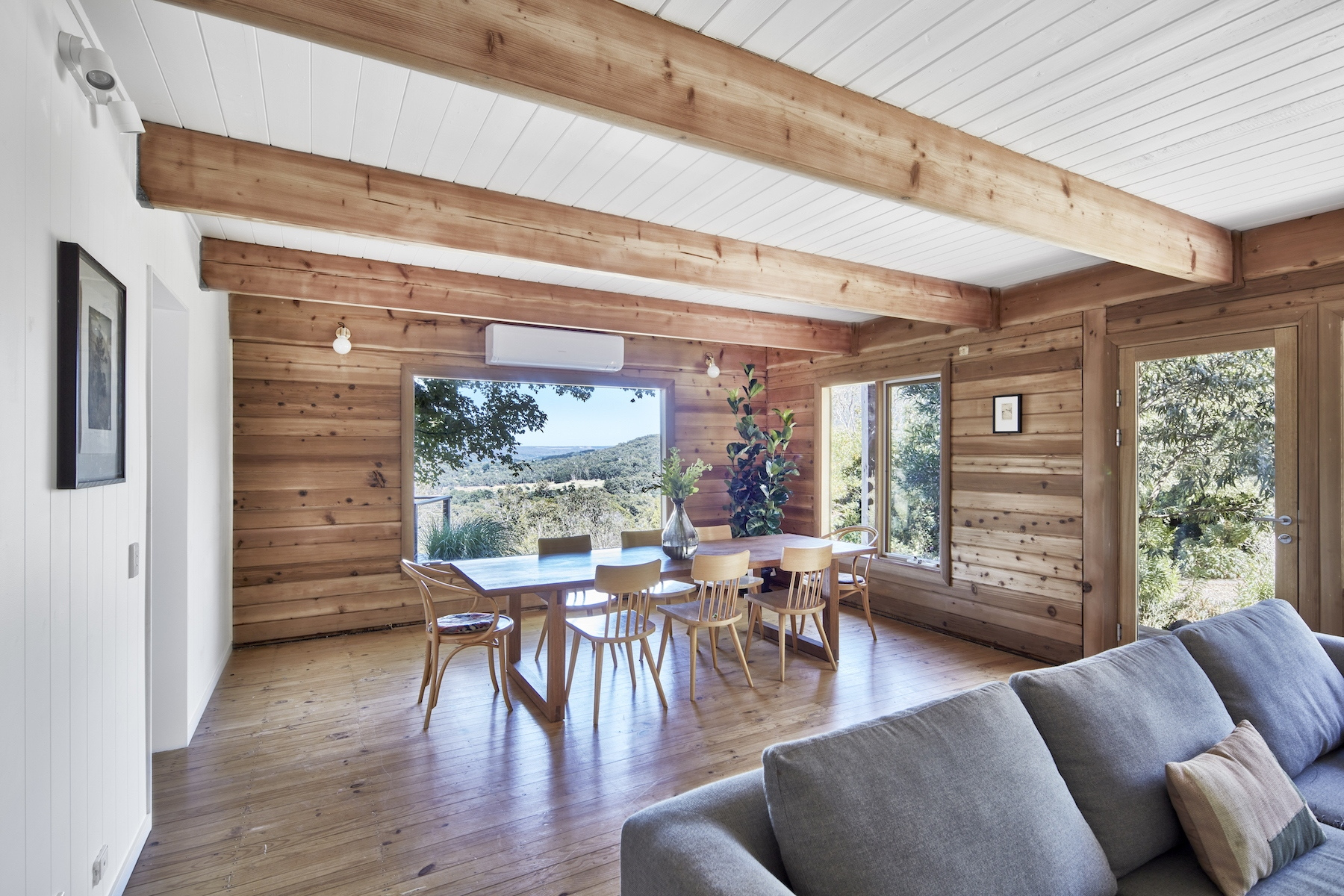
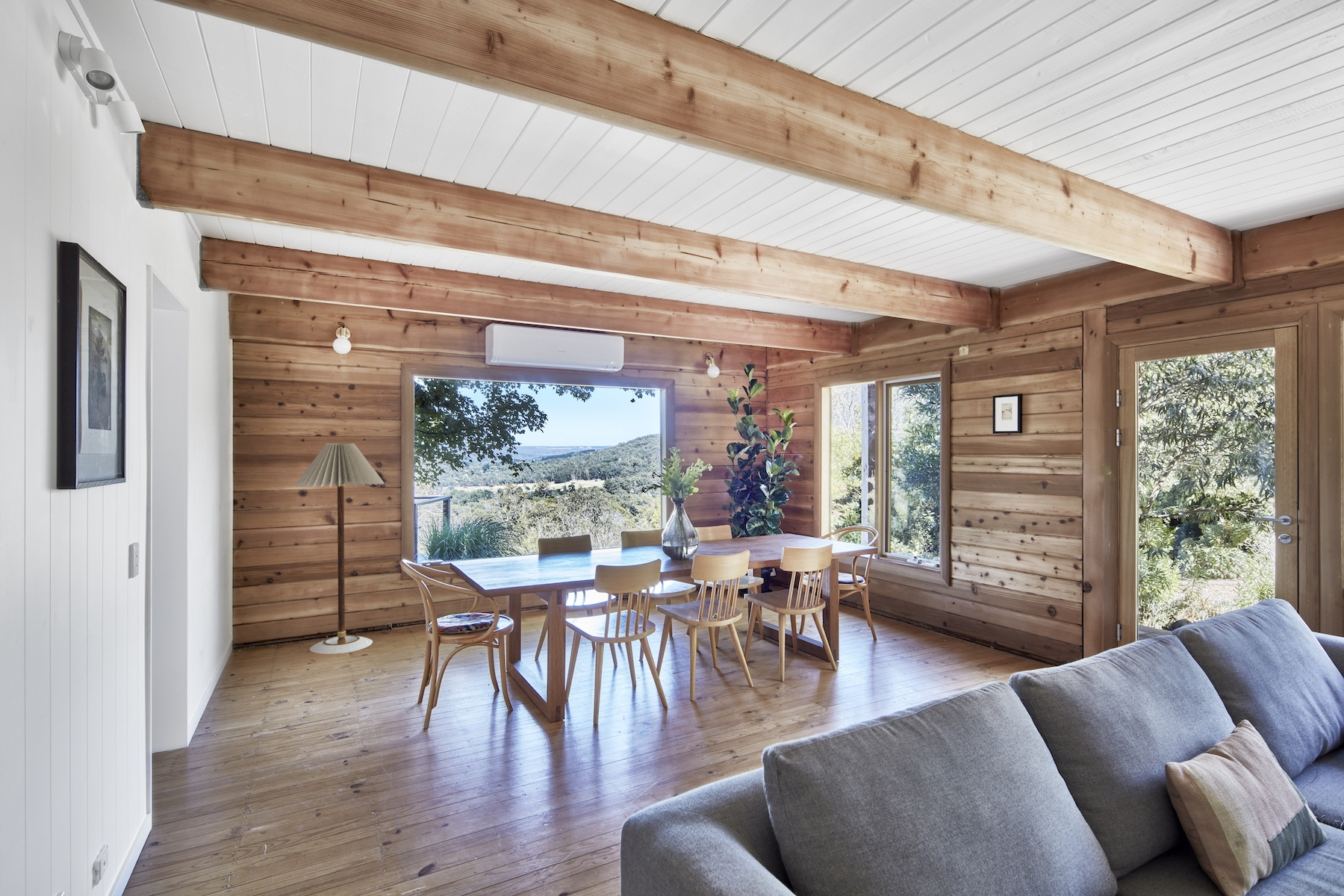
+ floor lamp (340, 544)
